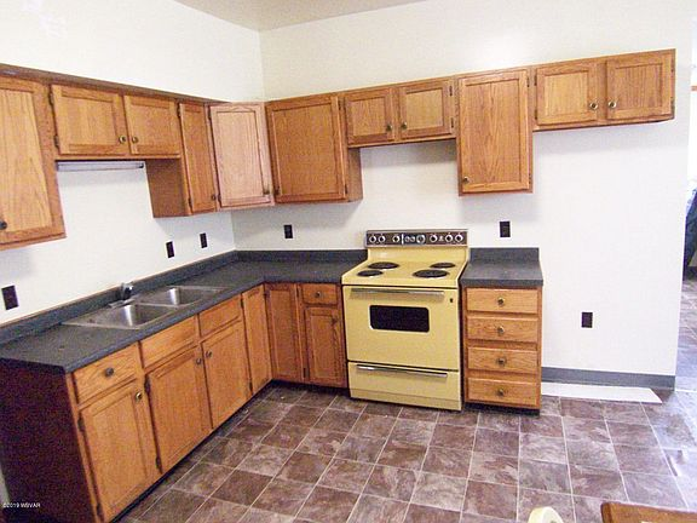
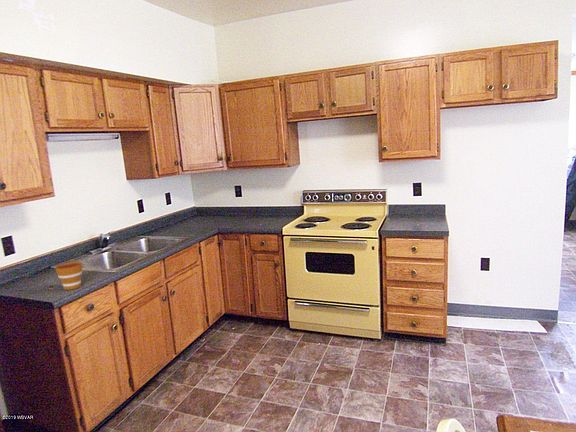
+ cup (68, 276)
